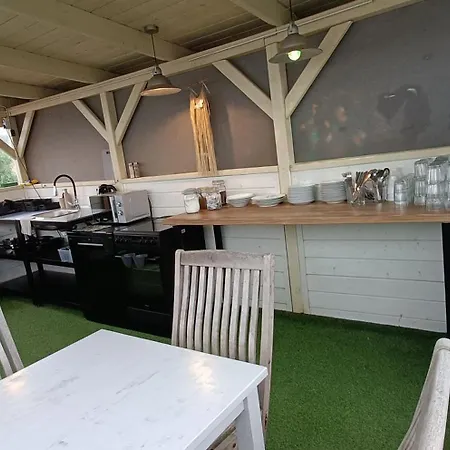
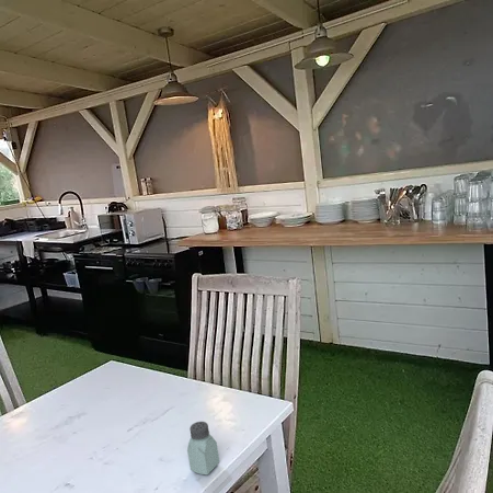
+ saltshaker (202, 446)
